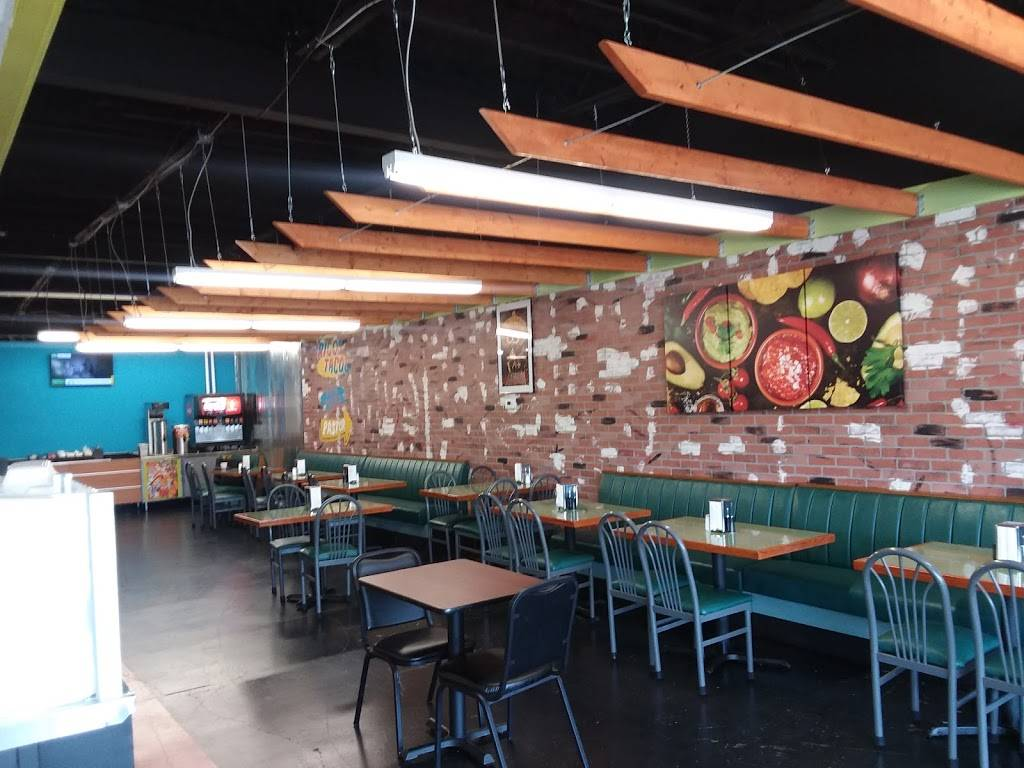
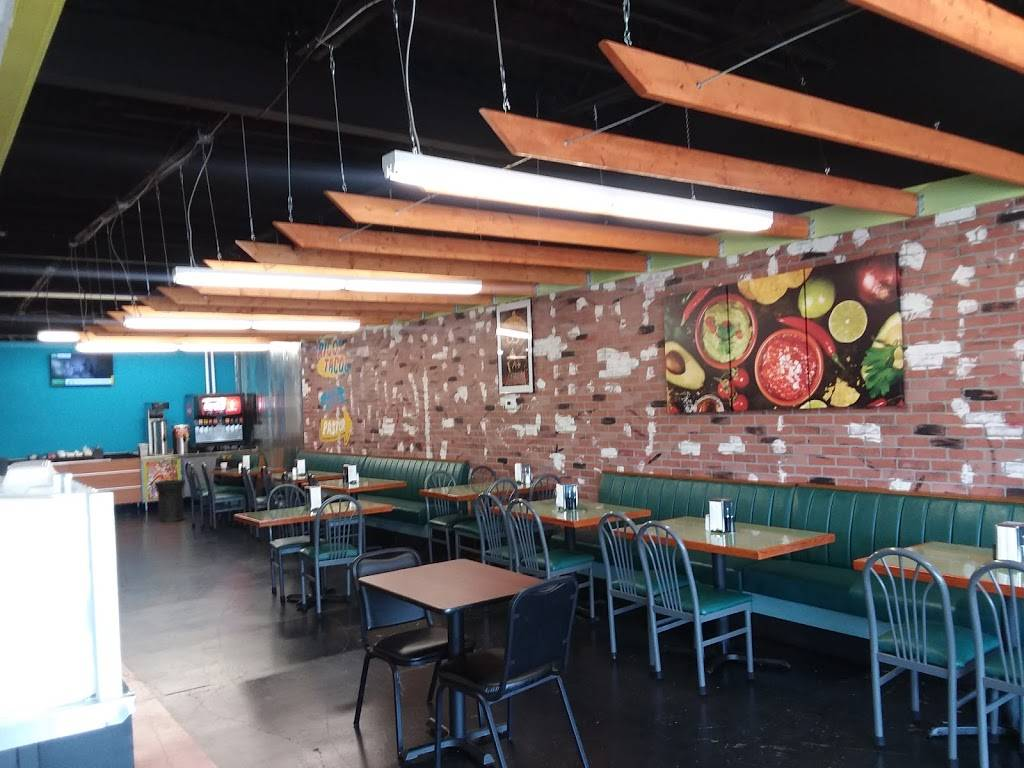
+ trash can (170, 499)
